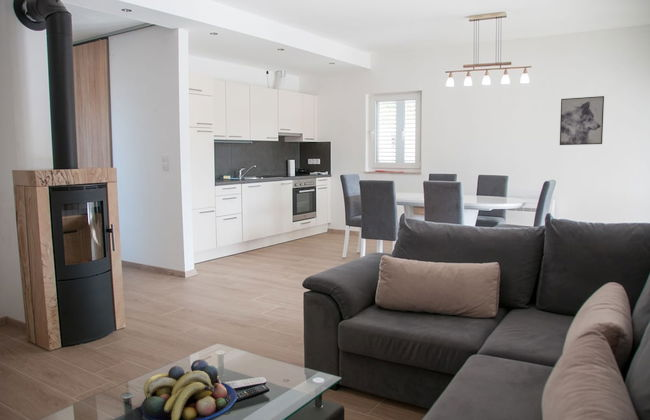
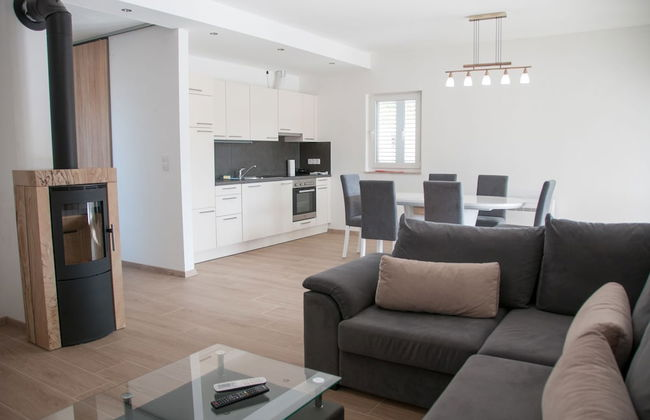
- wall art (581, 121)
- fruit bowl (189, 386)
